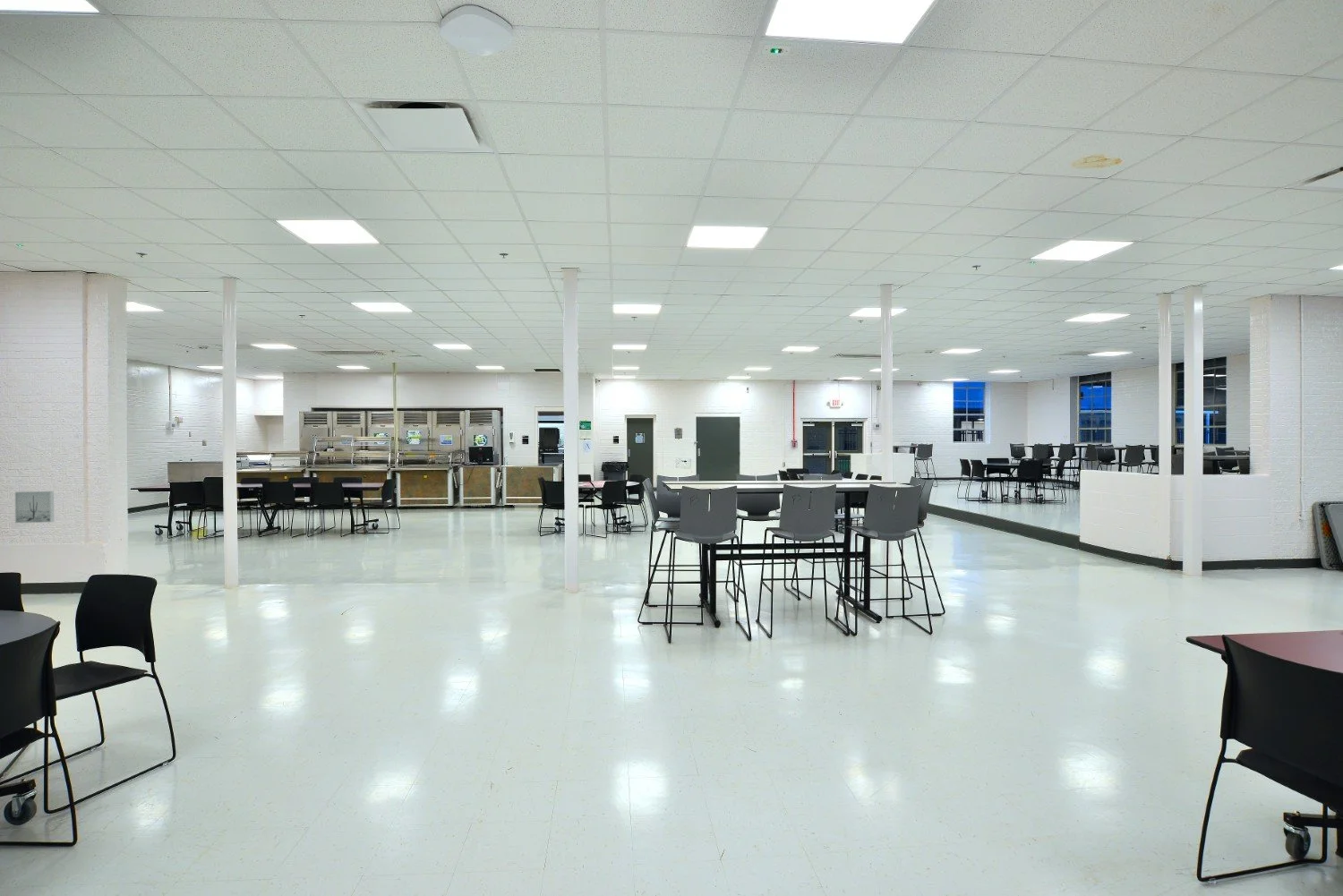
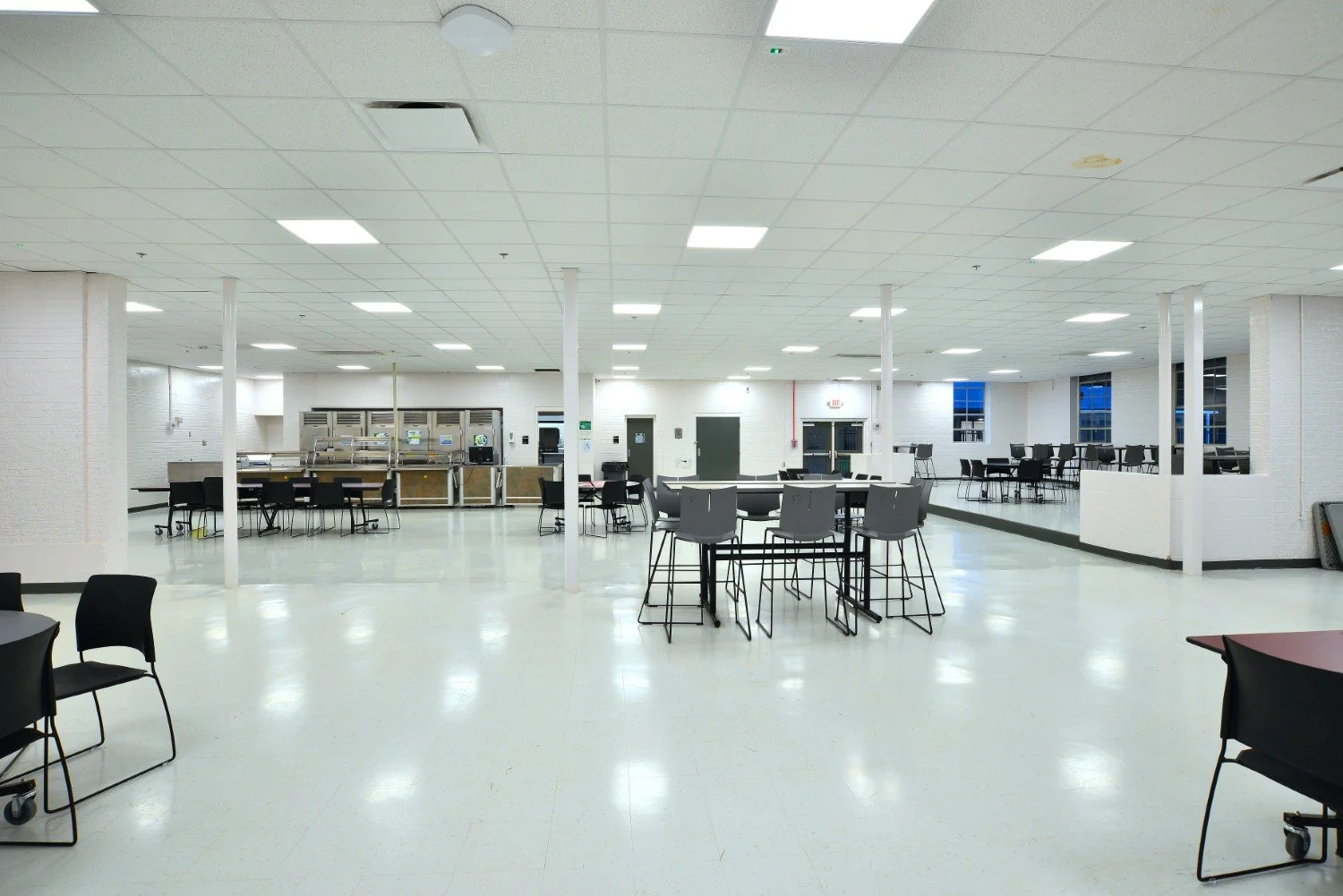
- wall art (34, 507)
